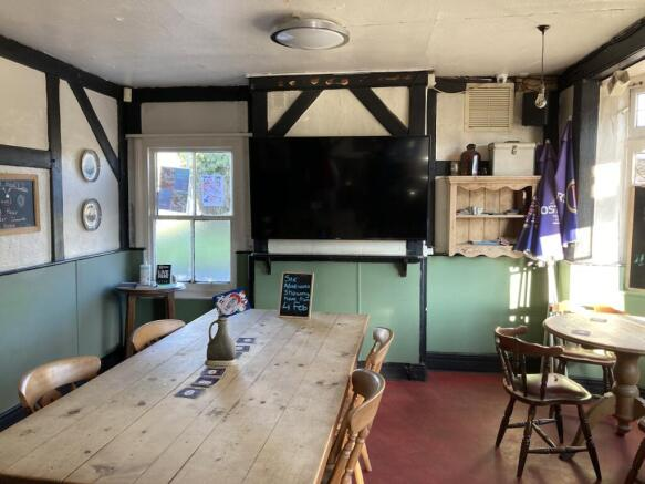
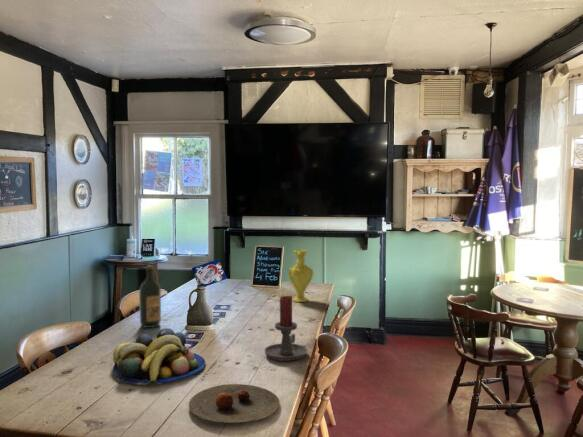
+ vase (300, 275)
+ fruit bowl (160, 350)
+ candle holder (287, 323)
+ plate (234, 397)
+ wine bottle (150, 295)
